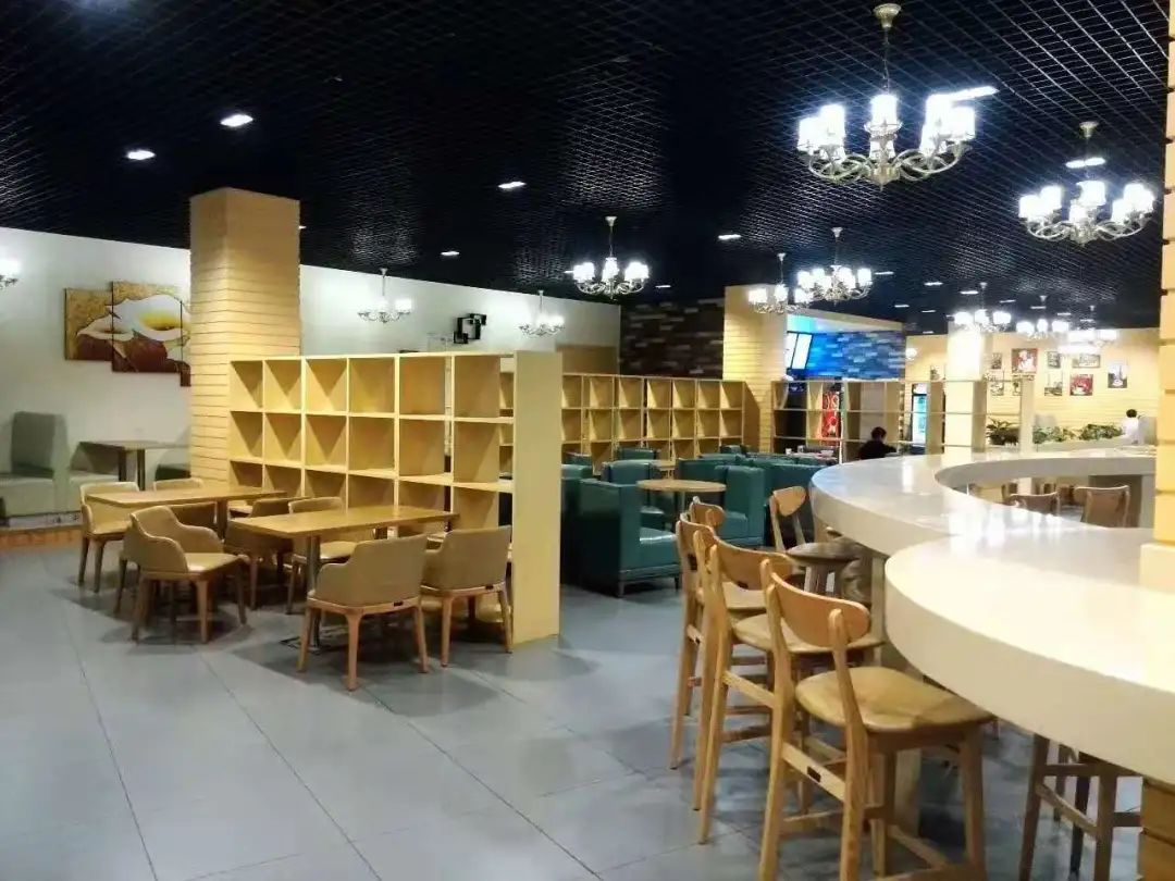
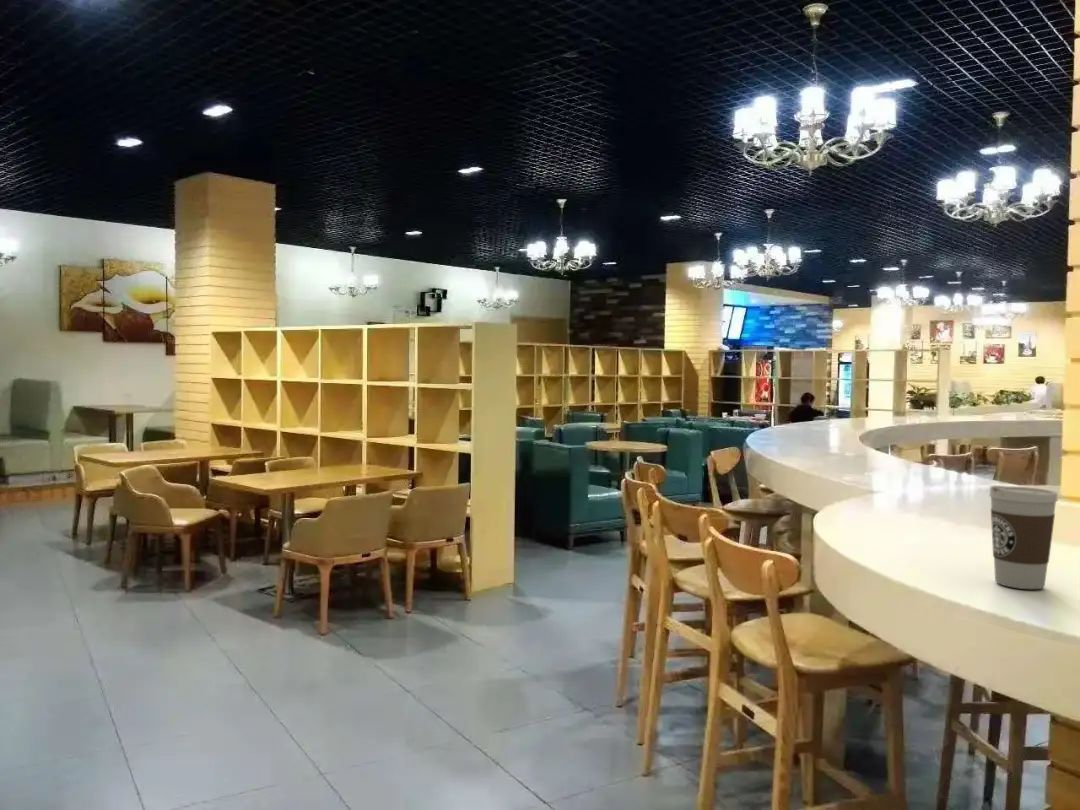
+ coffee cup (1021, 536)
